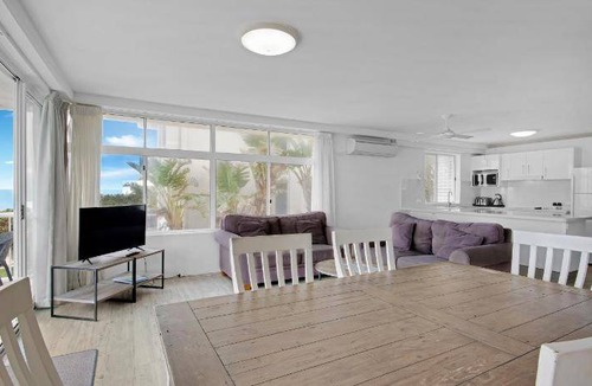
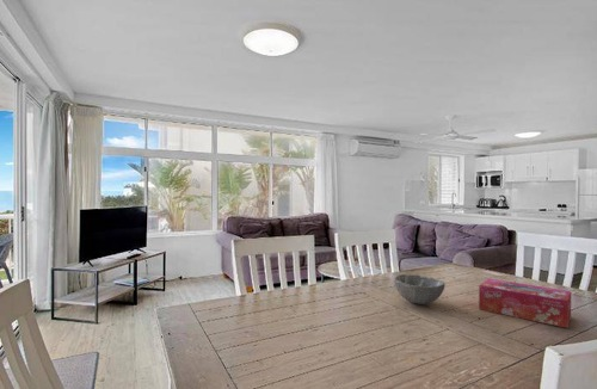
+ bowl (418, 290)
+ tissue box (523, 300)
